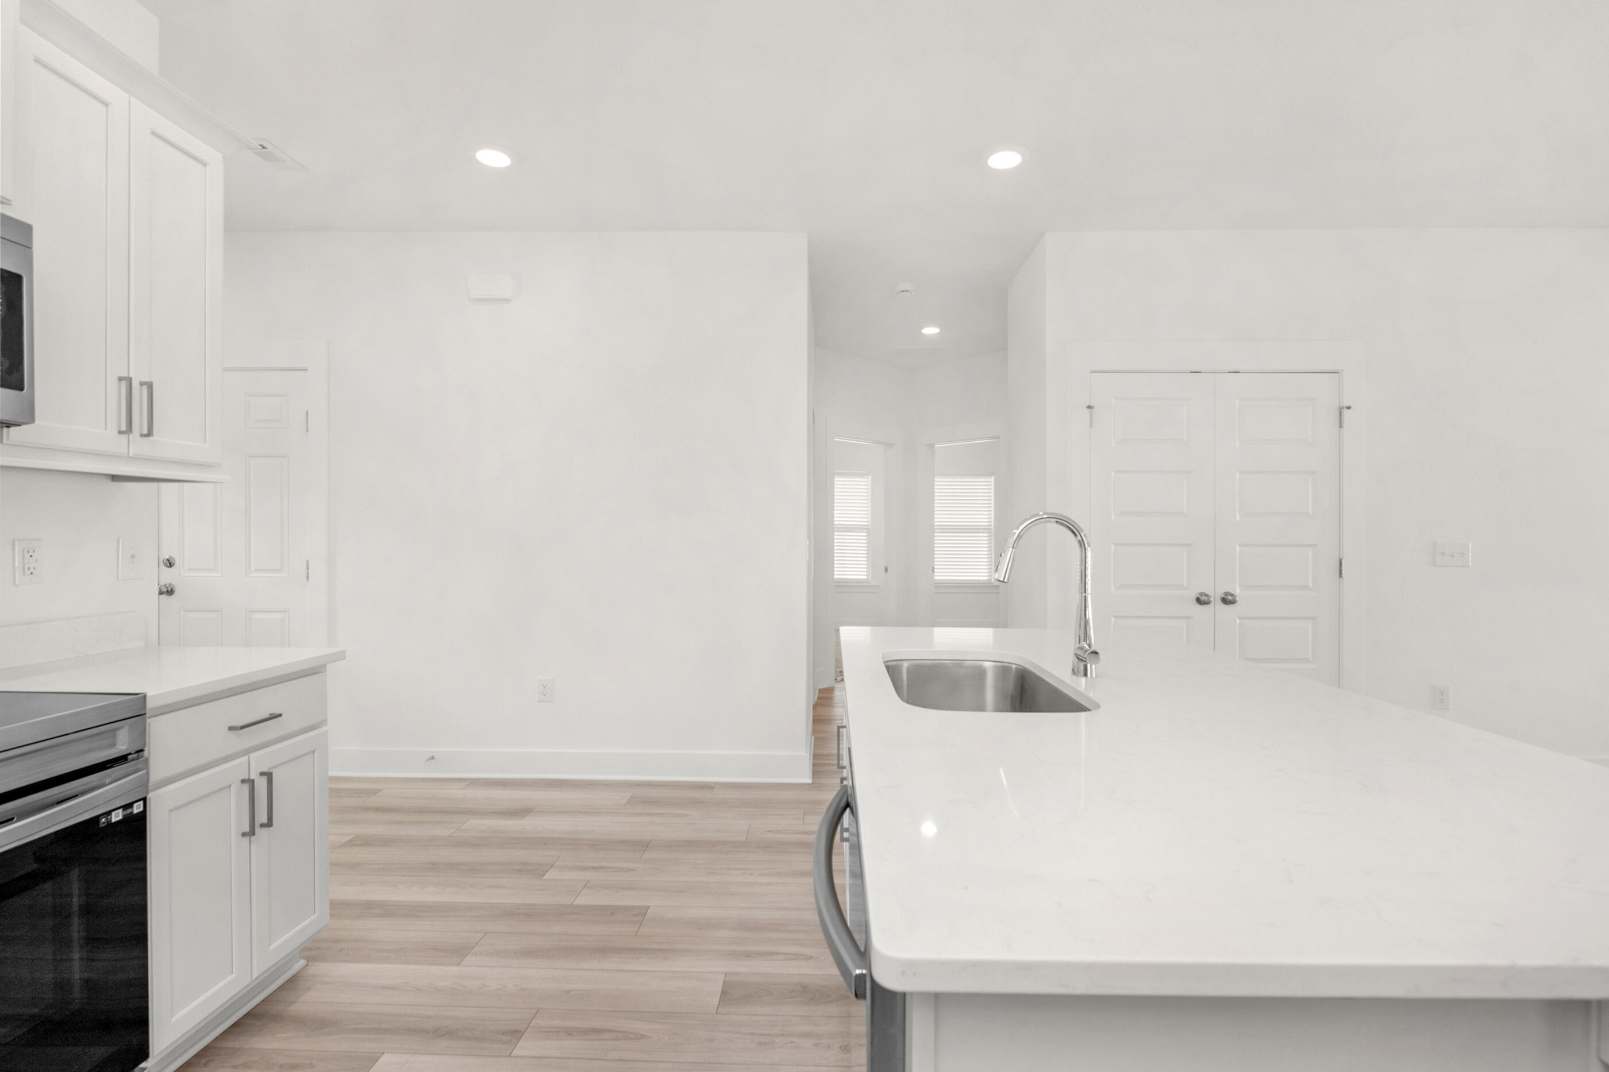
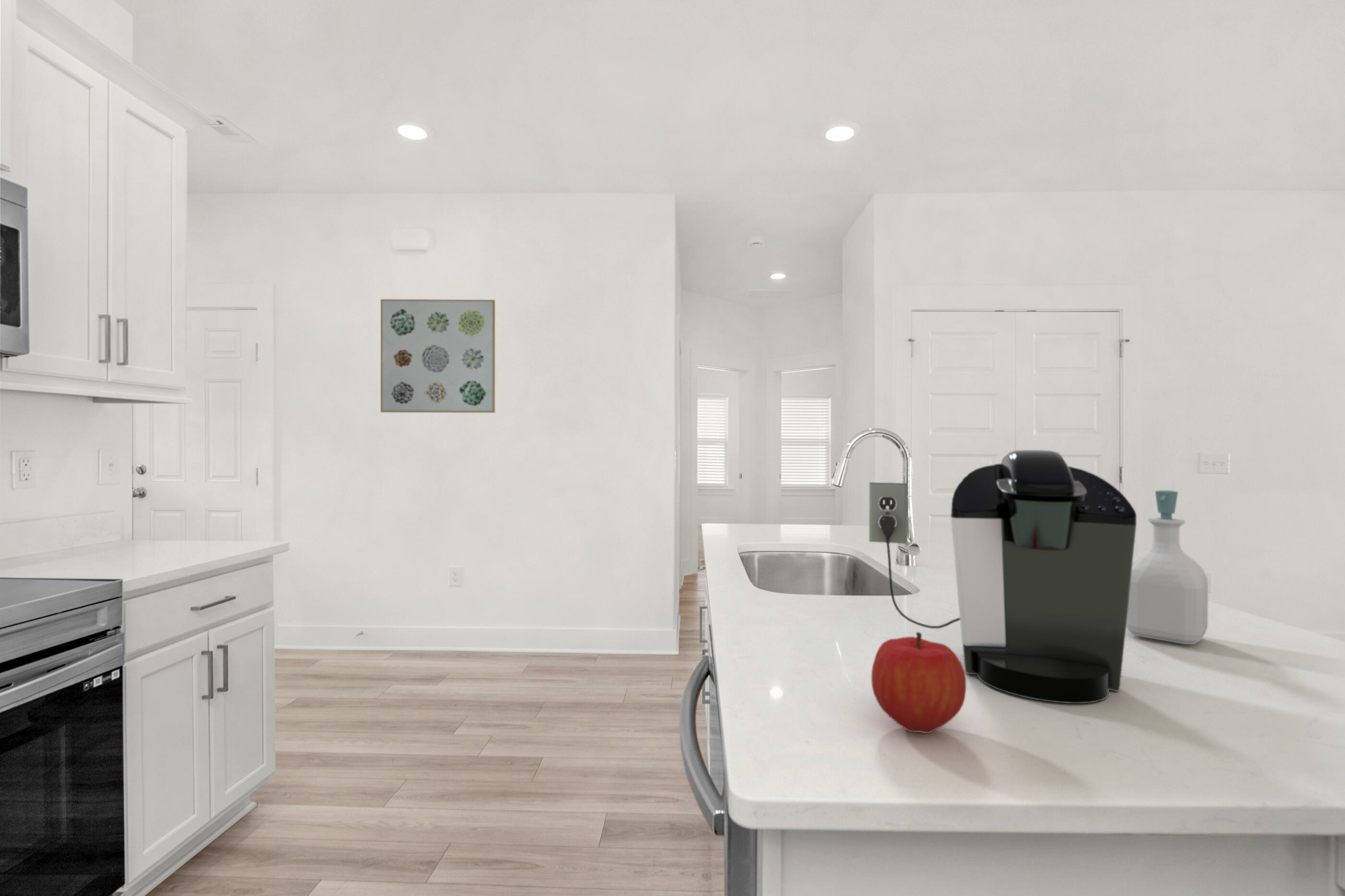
+ fruit (917, 680)
+ soap bottle (1166, 563)
+ coffee maker (987, 558)
+ wall art (438, 356)
